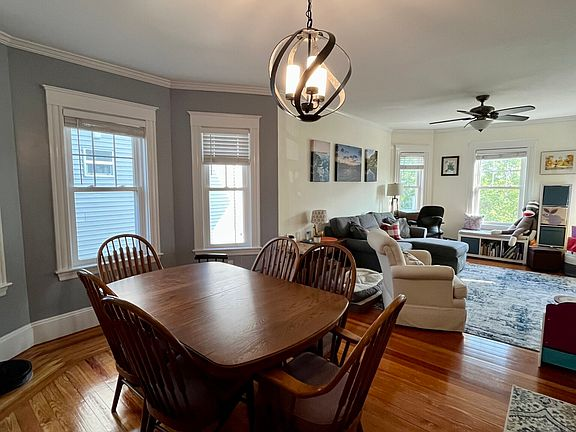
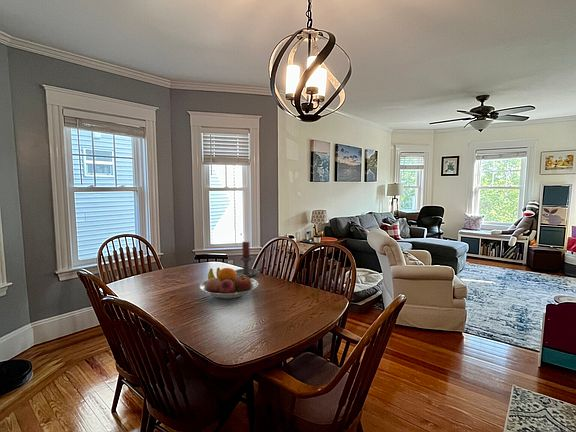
+ candle holder (248, 258)
+ fruit bowl (229, 281)
